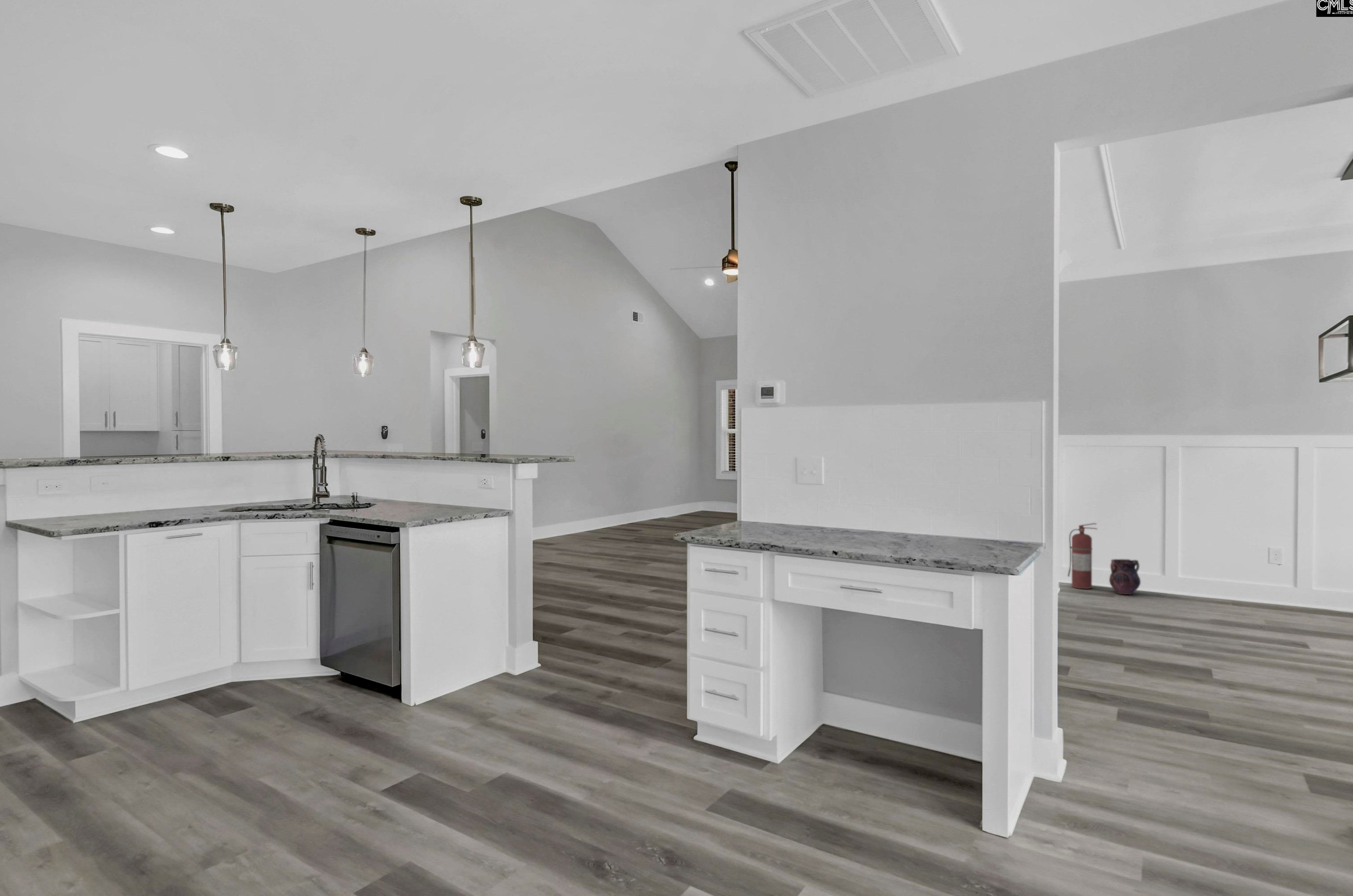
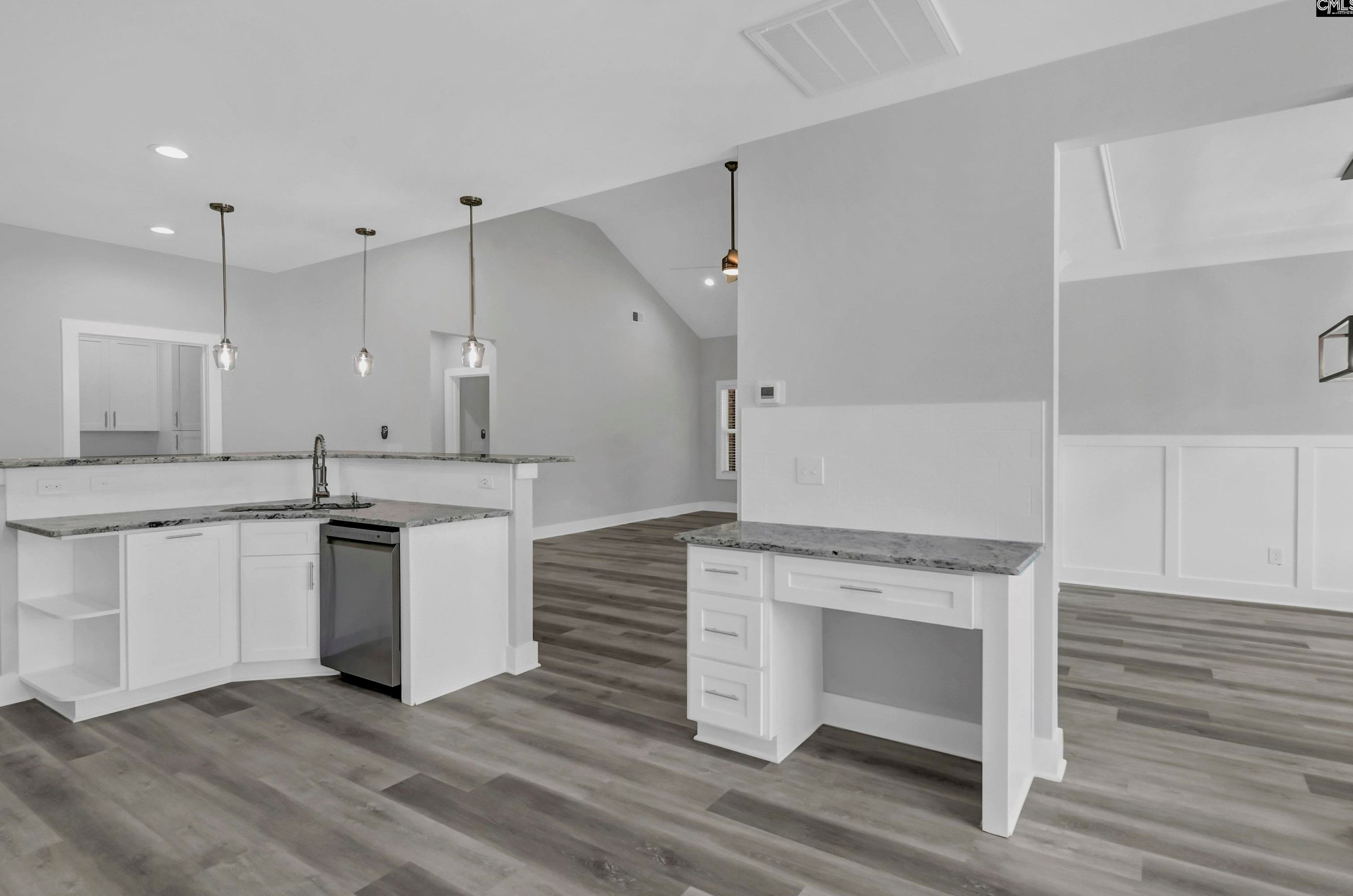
- fire extinguisher (1082, 555)
- vase (1125, 577)
